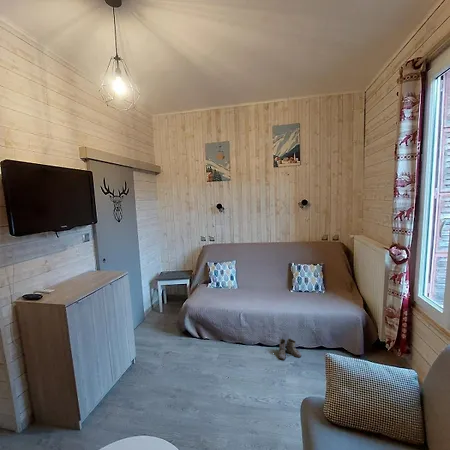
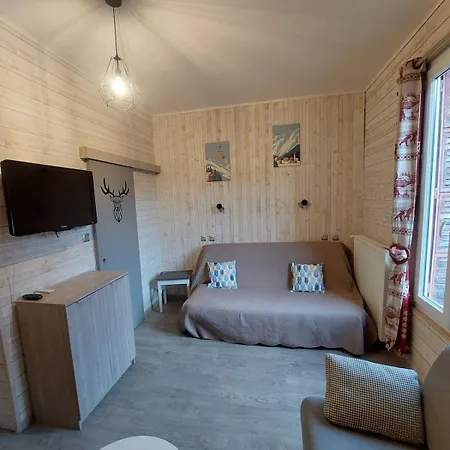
- boots (287, 348)
